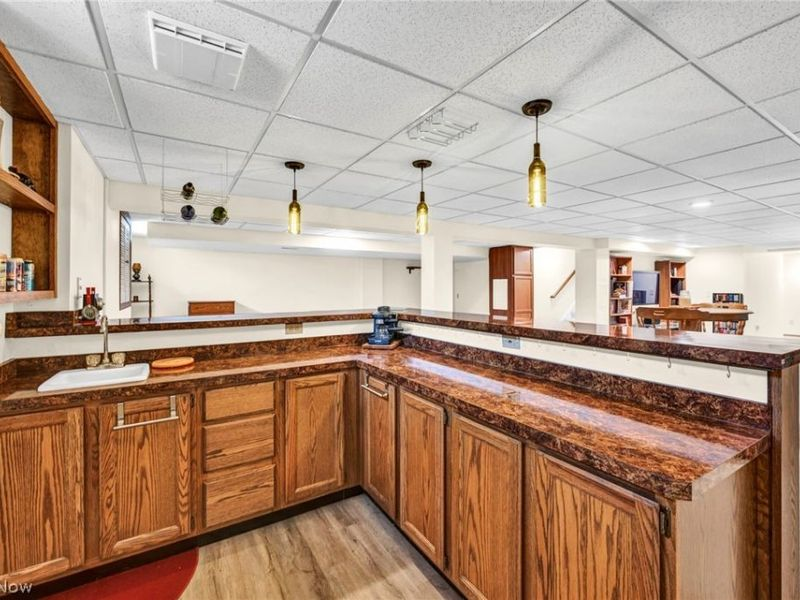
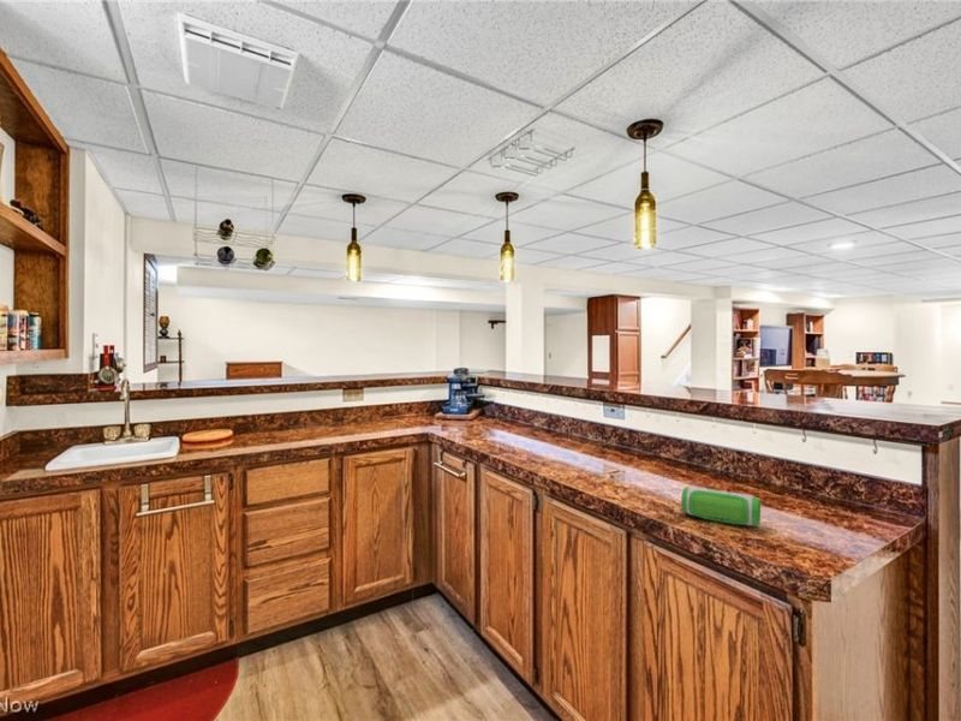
+ speaker (720, 505)
